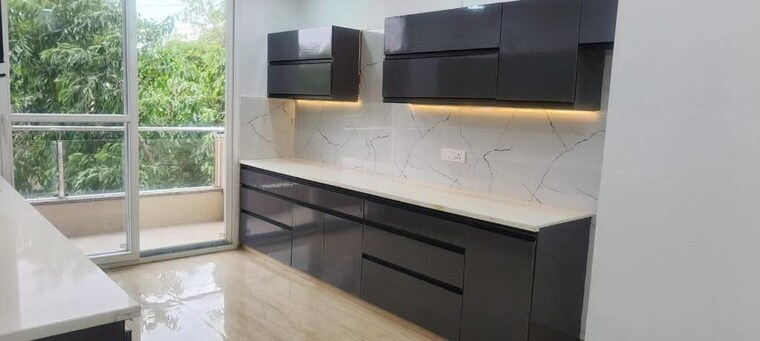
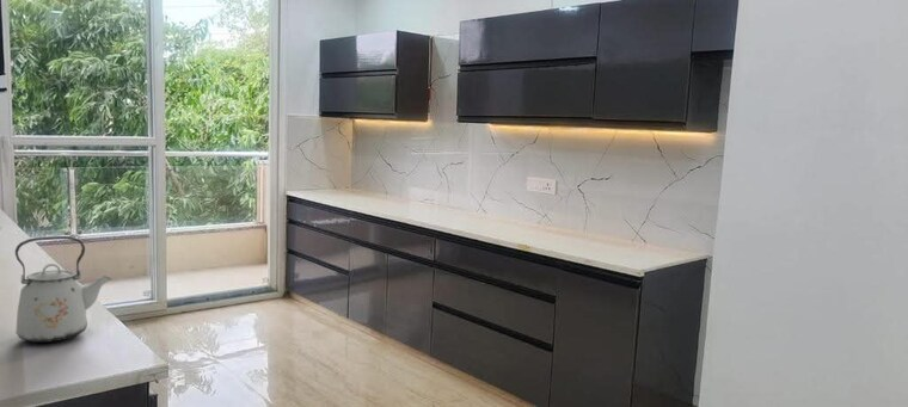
+ kettle (65, 285)
